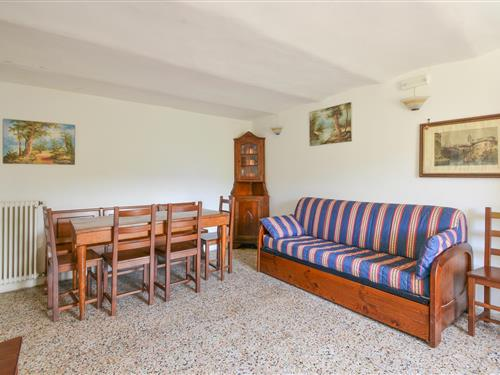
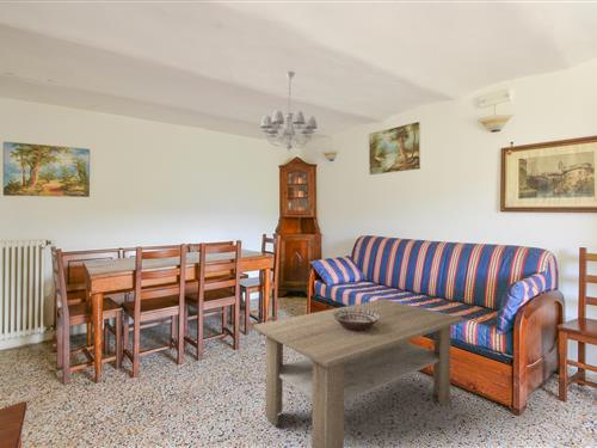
+ coffee table (363, 364)
+ chandelier (289, 112)
+ decorative bowl (356, 320)
